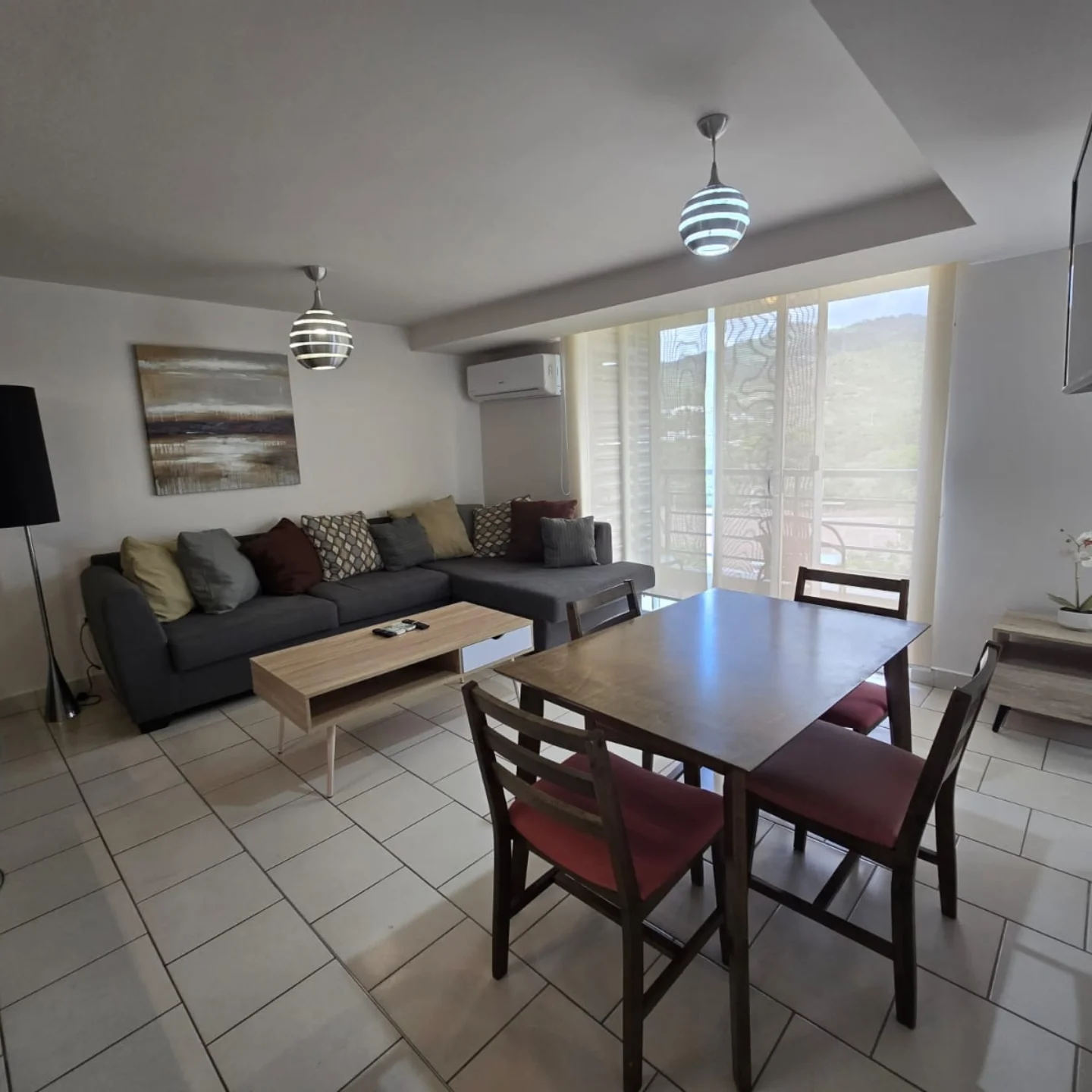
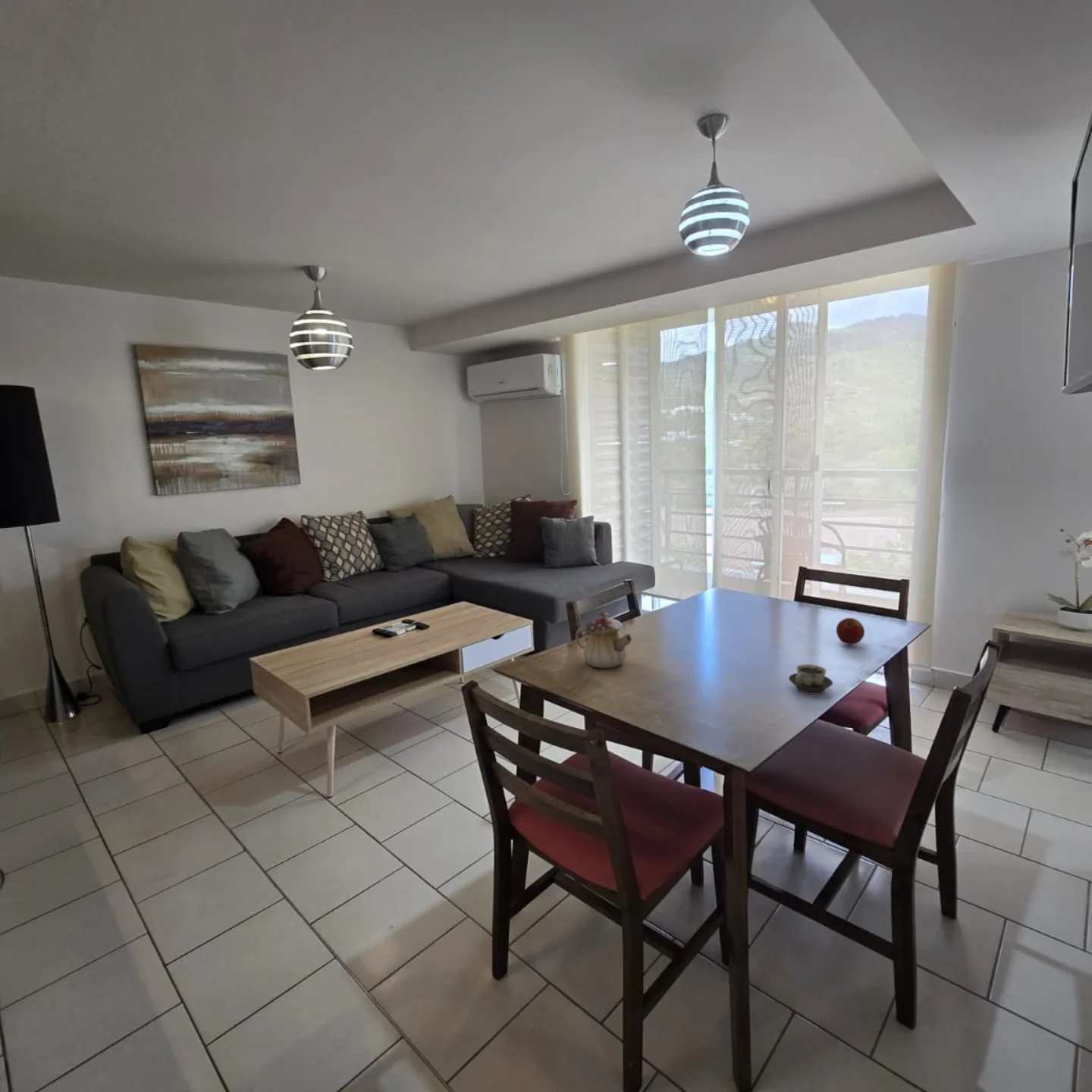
+ cup (810, 679)
+ teapot (601, 636)
+ apple (850, 631)
